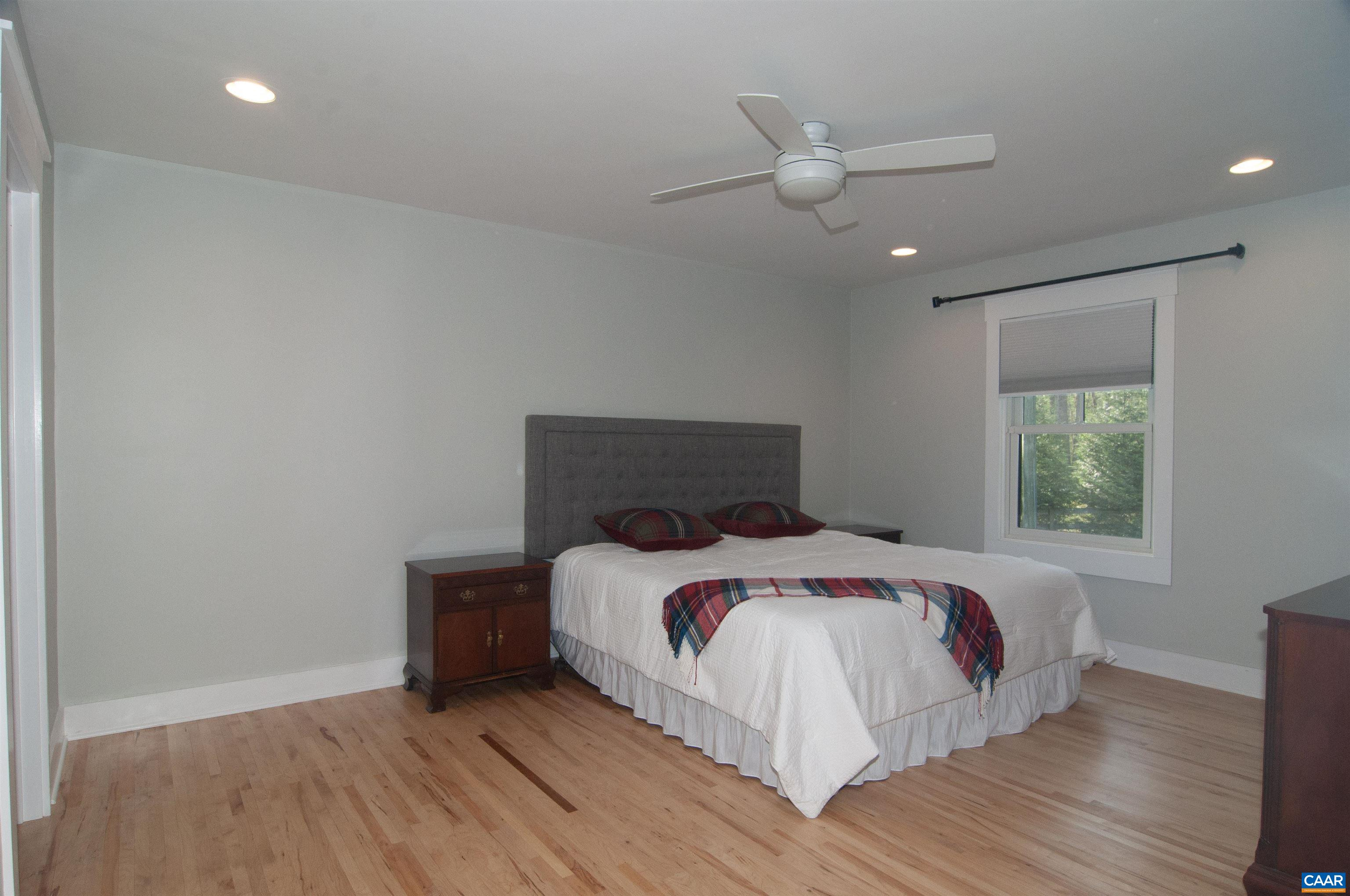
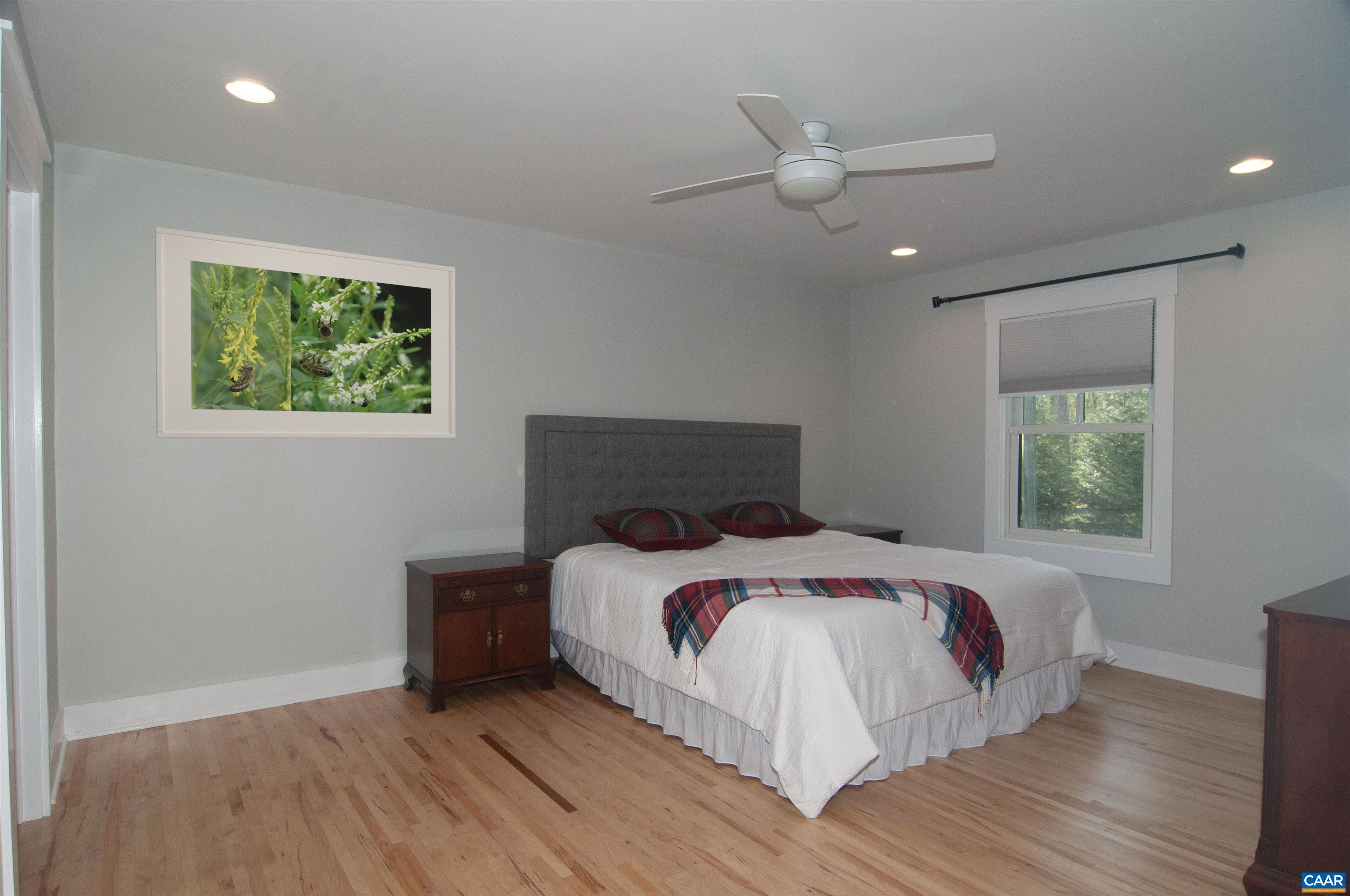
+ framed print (321, 344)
